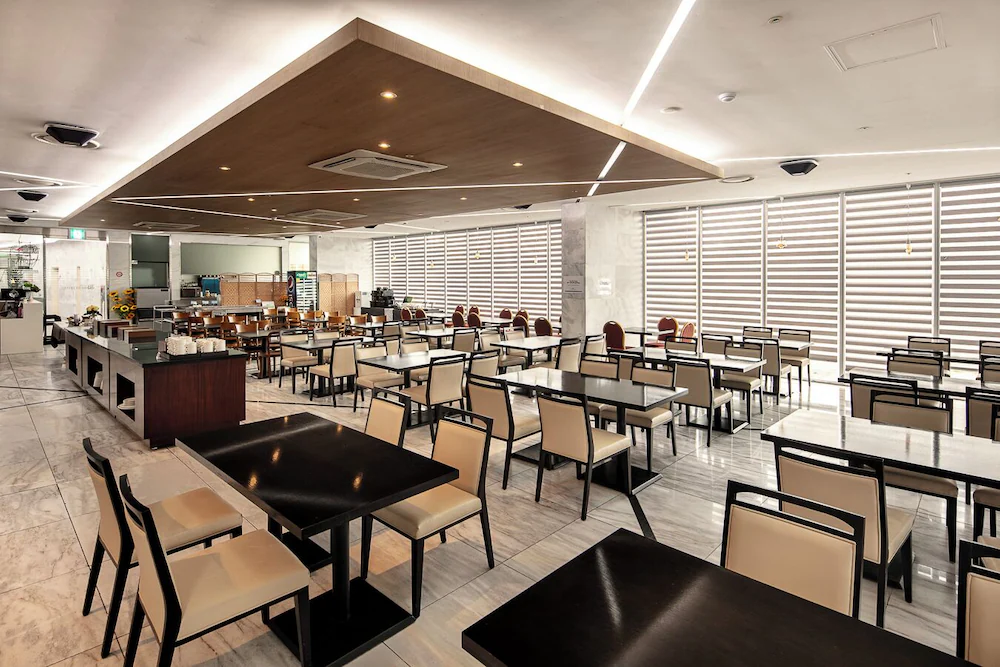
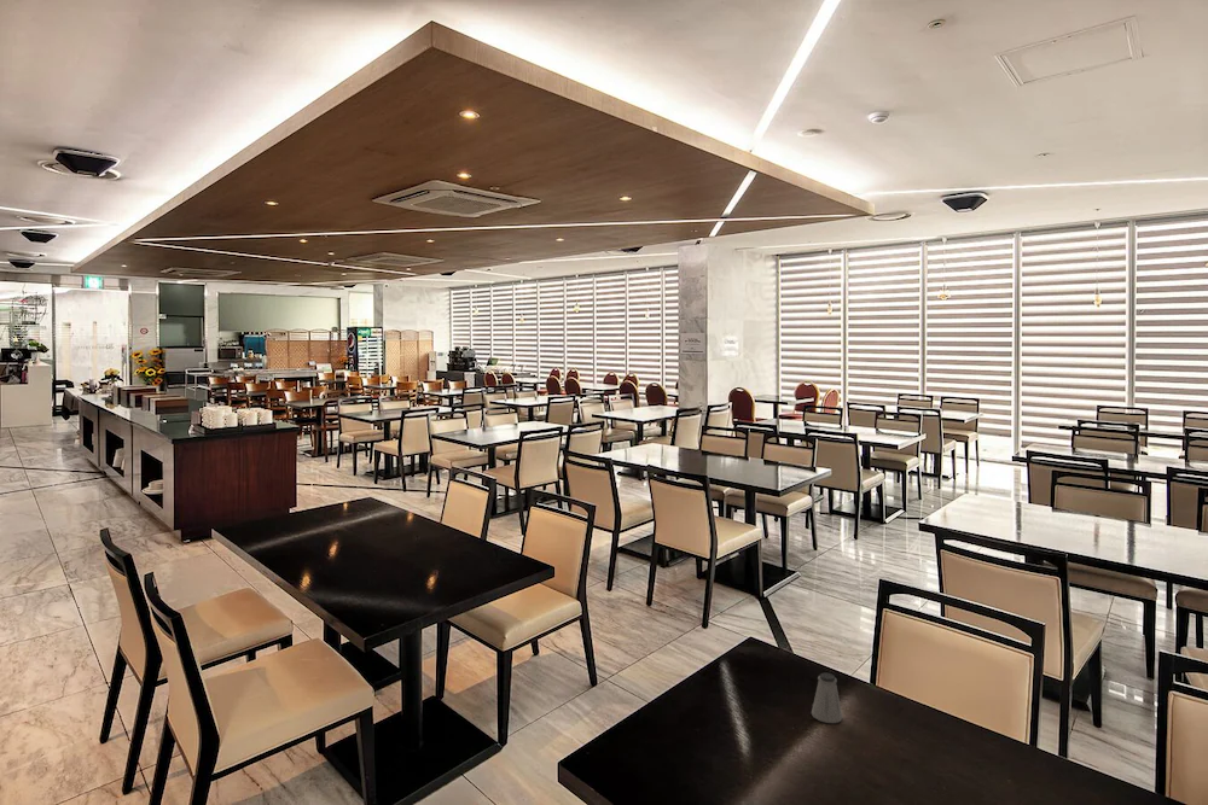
+ saltshaker (826, 695)
